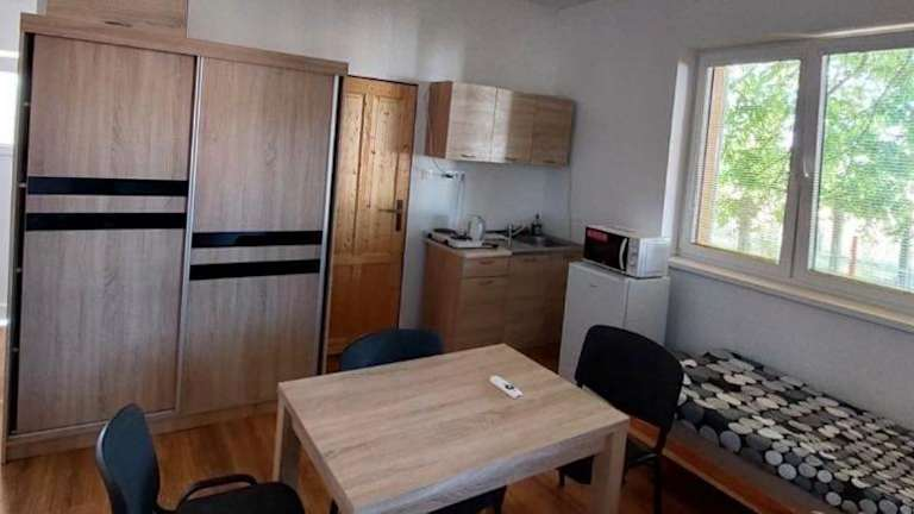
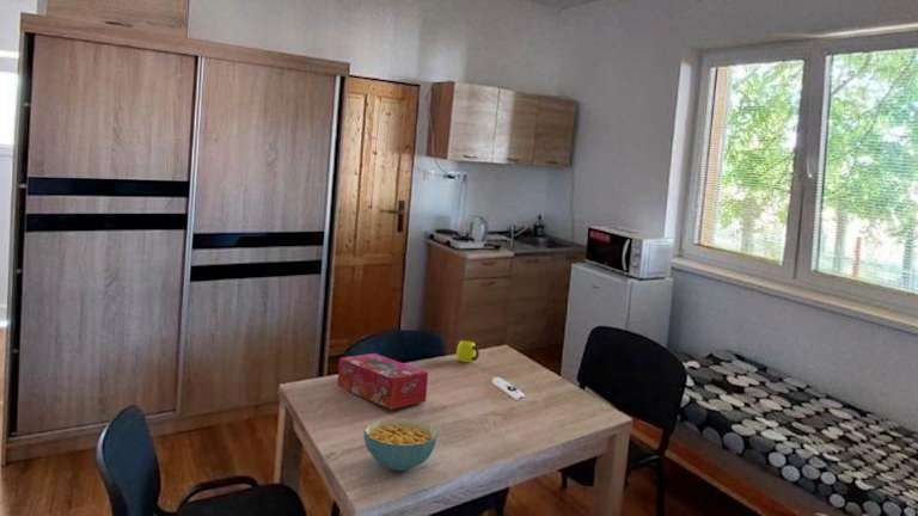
+ cereal bowl (399, 448)
+ tissue box (381, 379)
+ cup (469, 352)
